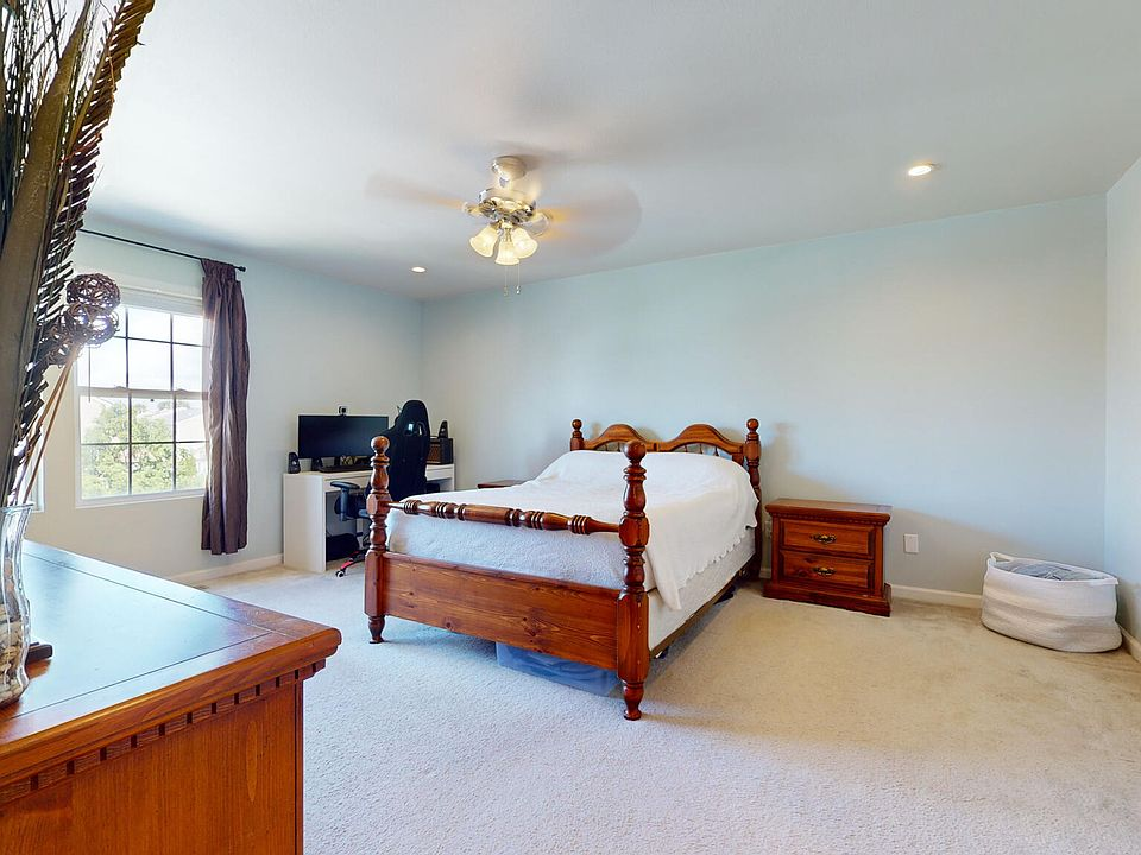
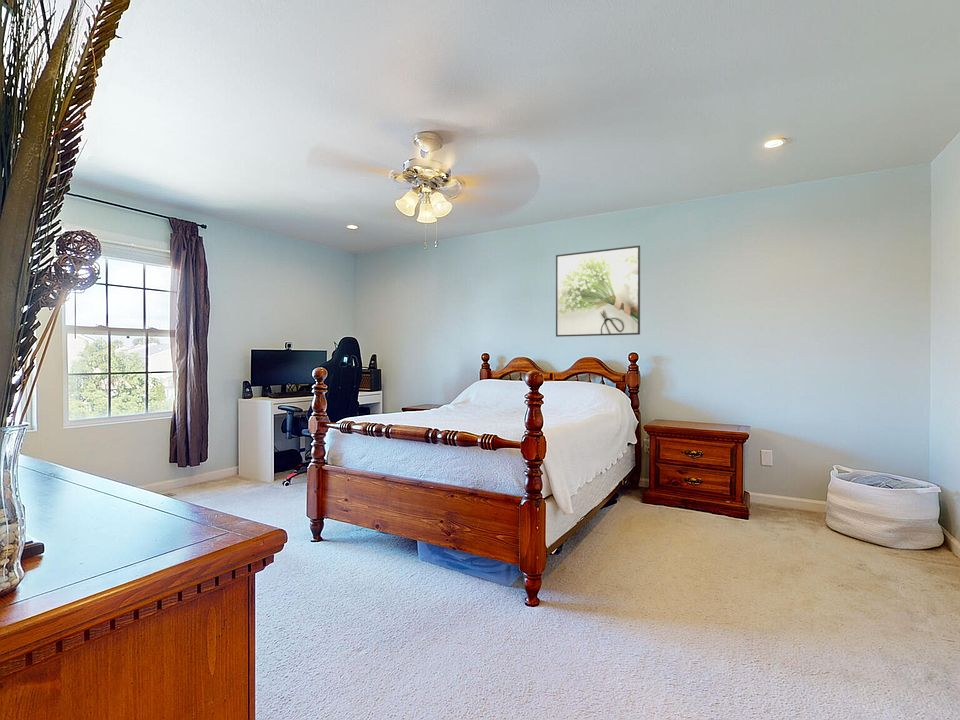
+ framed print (596, 293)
